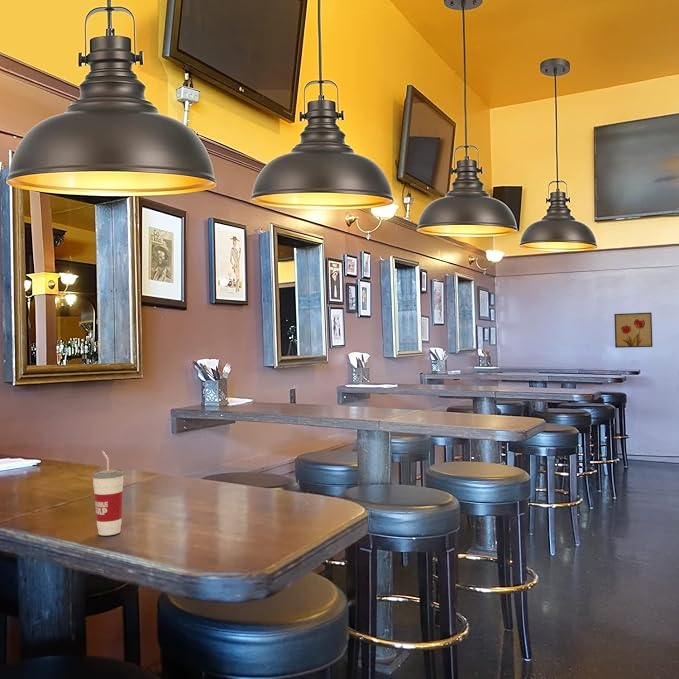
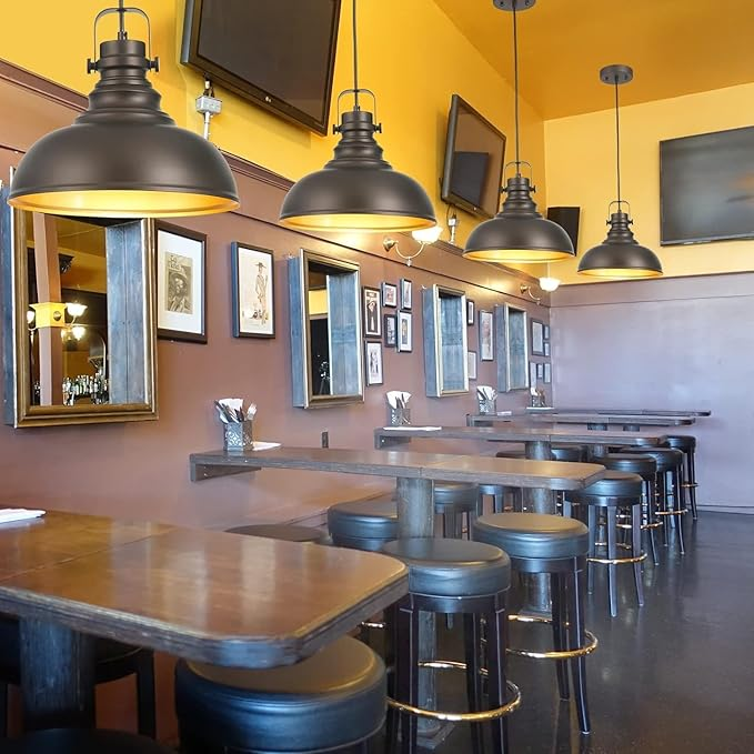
- cup (108, 491)
- wall art (633, 330)
